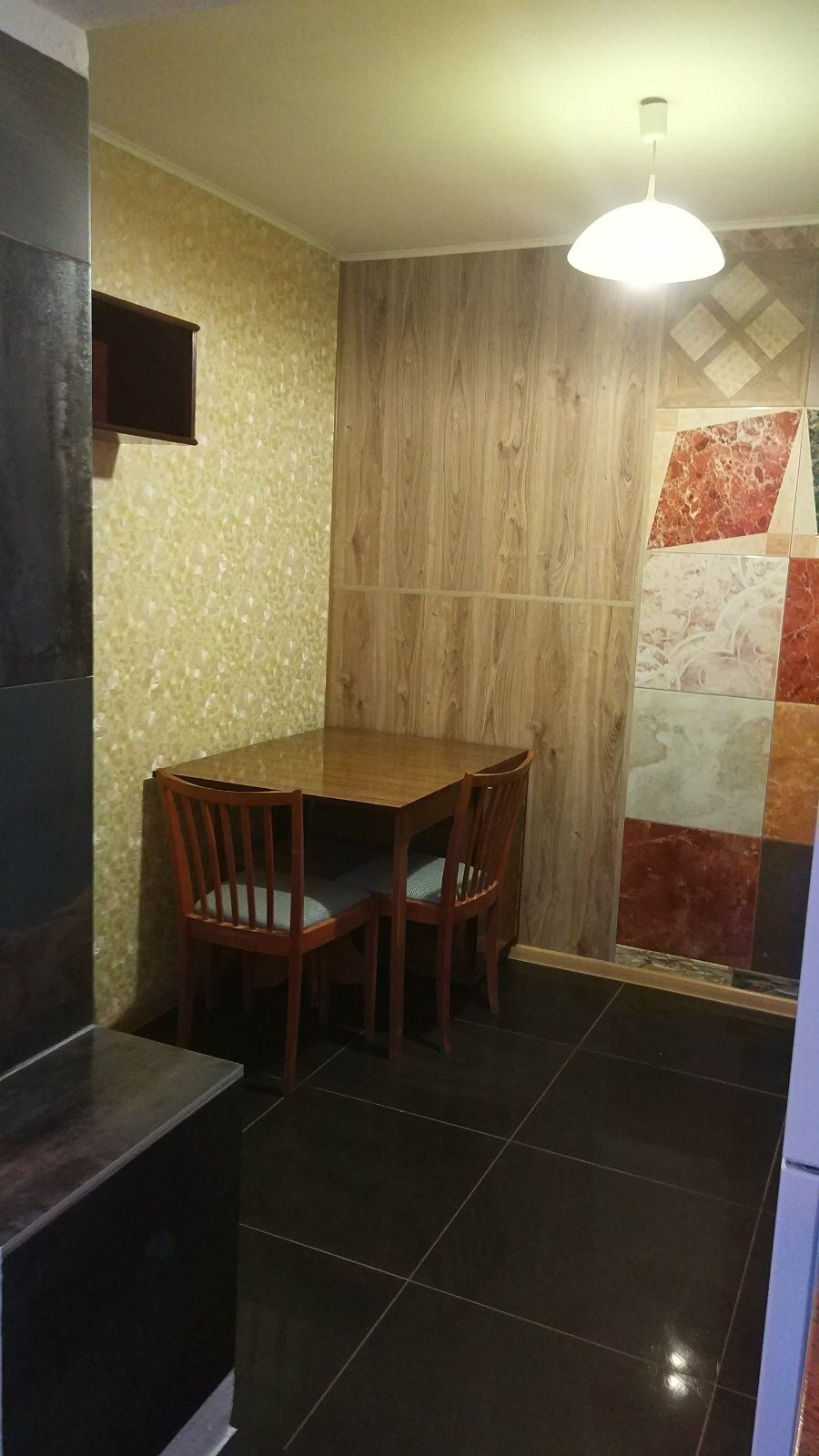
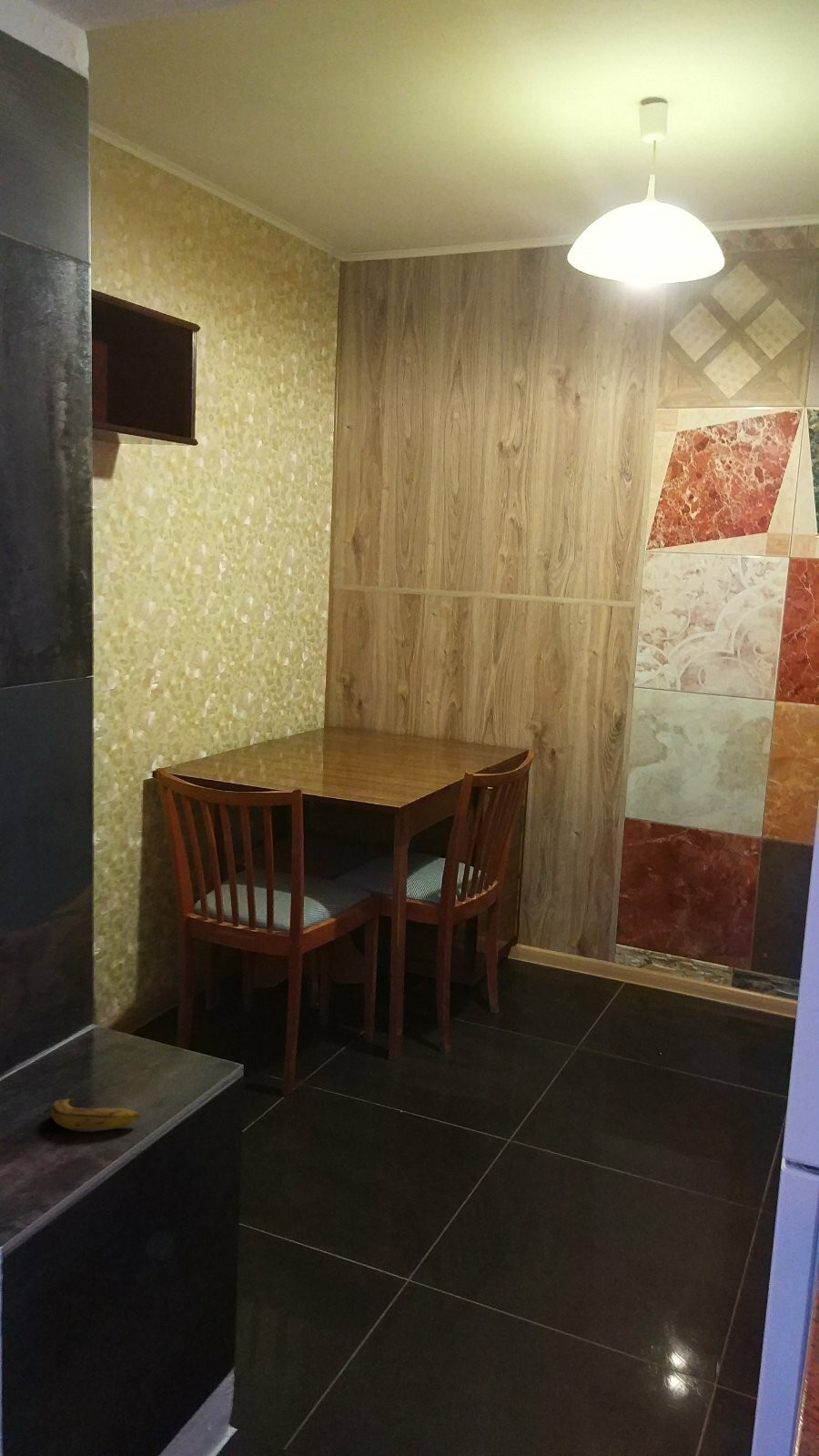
+ banana (95, 1112)
